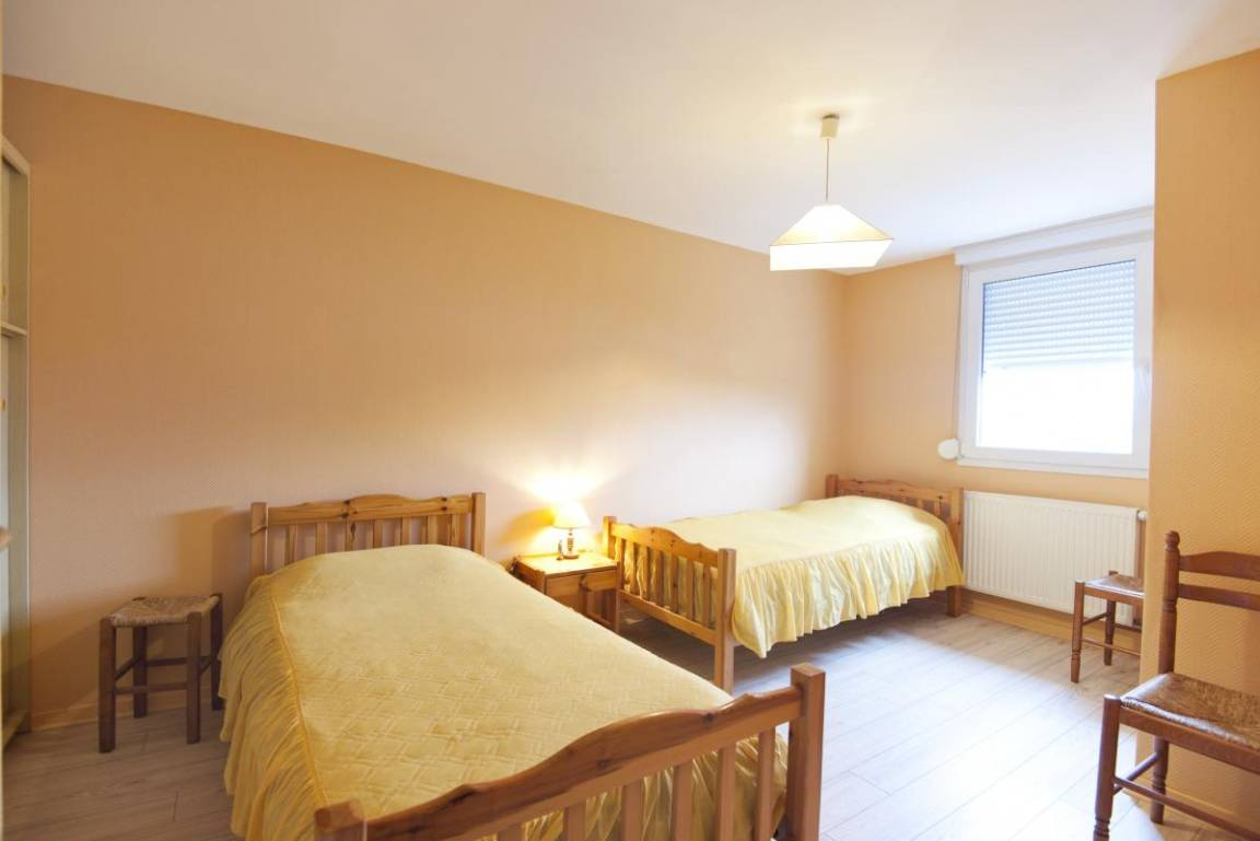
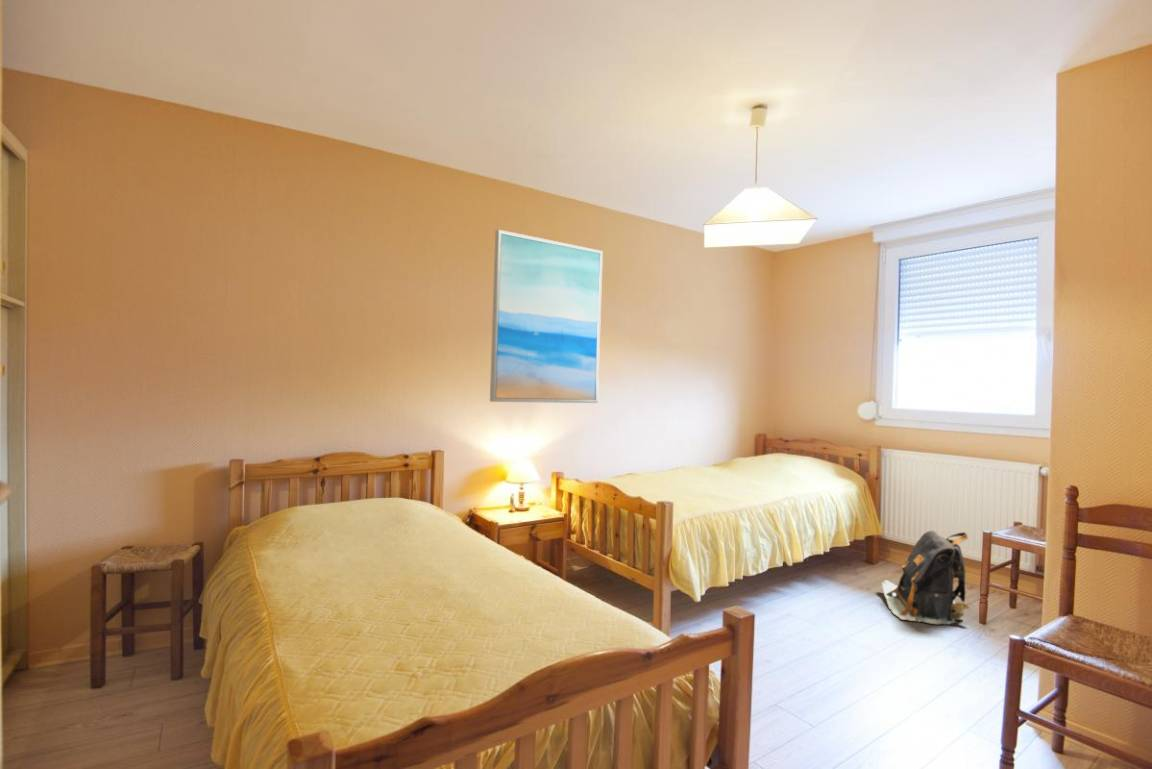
+ wall art (549, 321)
+ backpack (925, 568)
